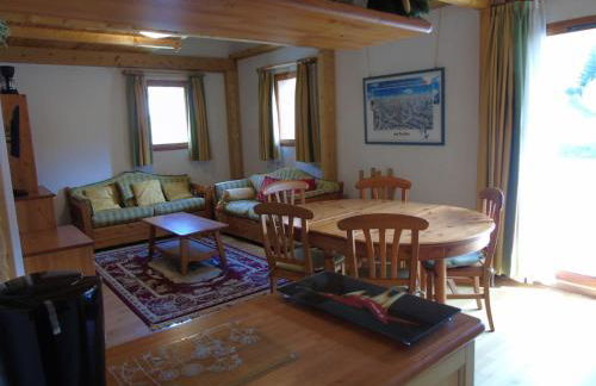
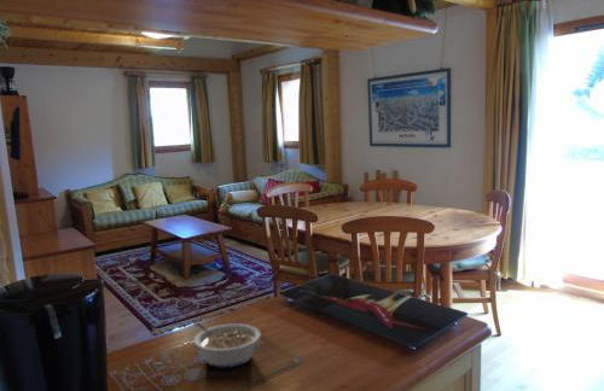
+ legume (225, 344)
